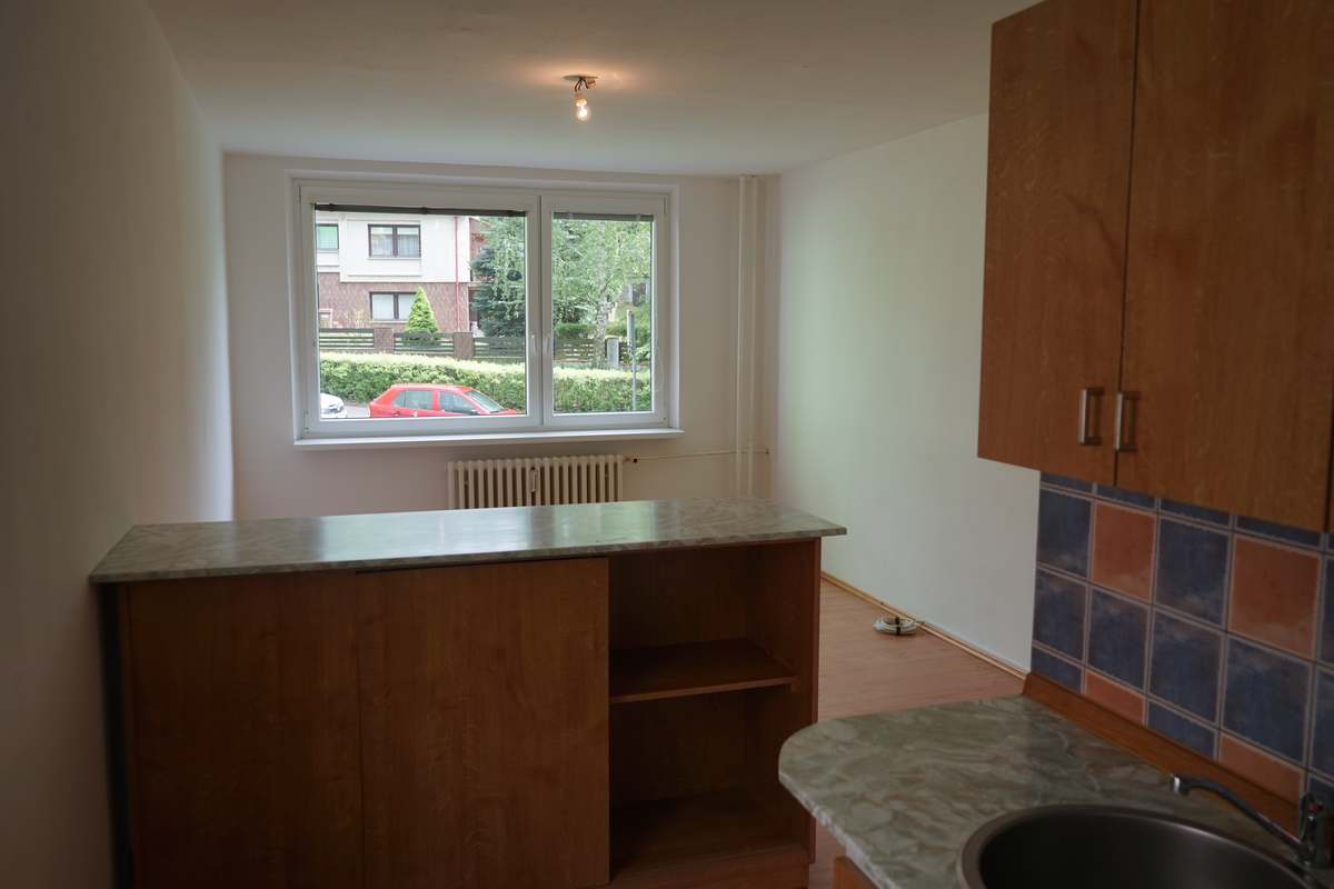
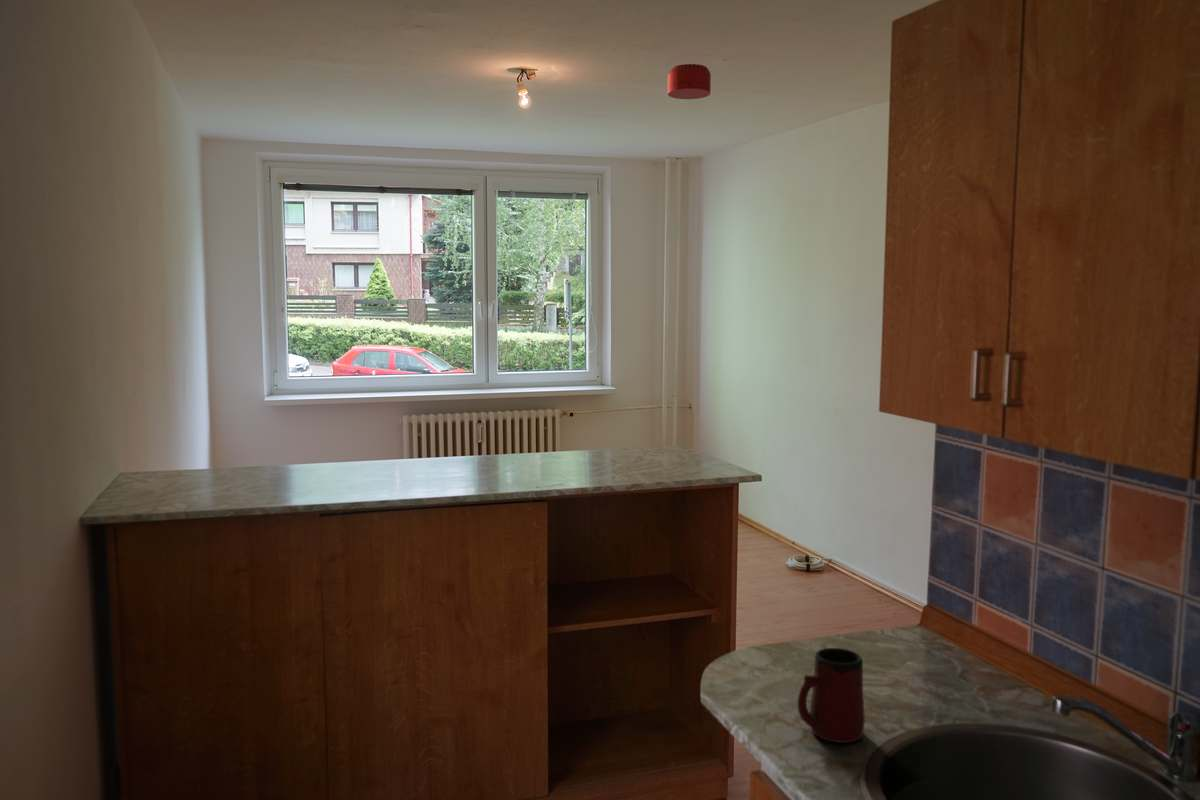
+ mug (829, 695)
+ smoke detector (689, 81)
